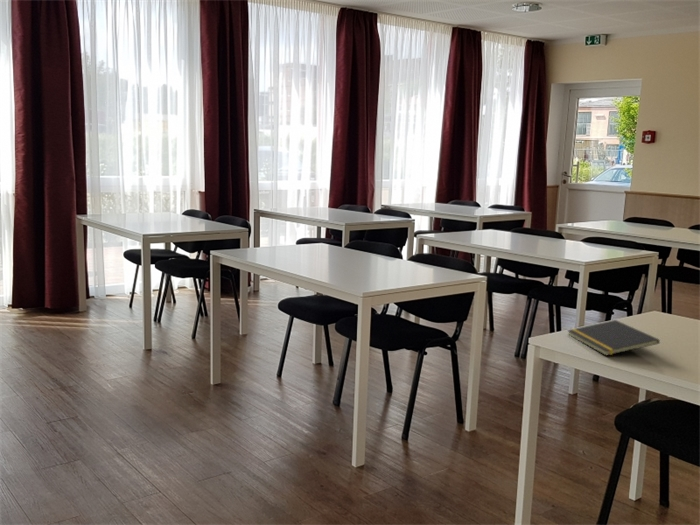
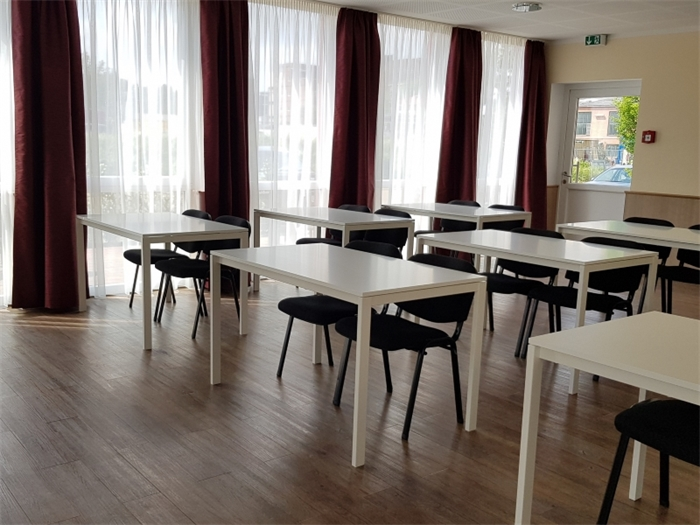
- notepad (611, 336)
